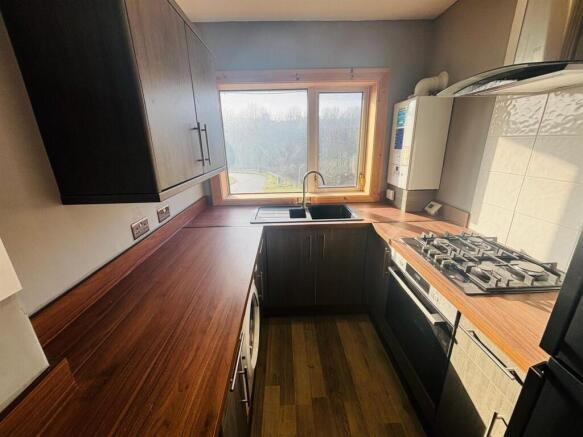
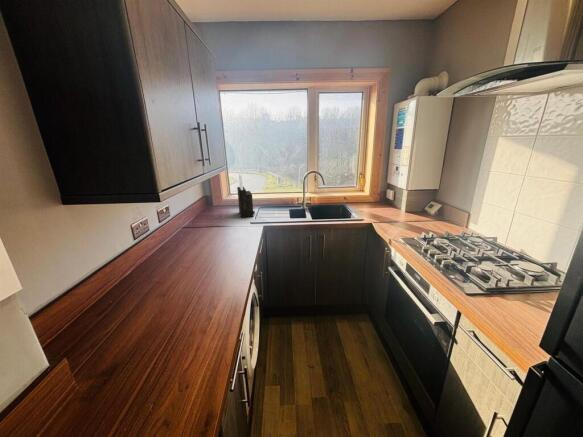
+ knife block (246, 194)
